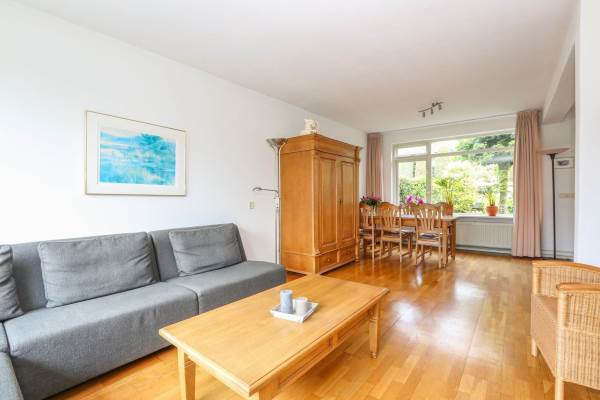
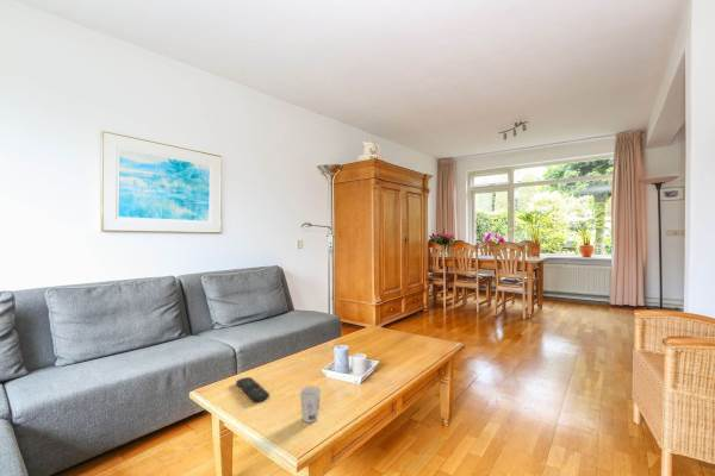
+ cup (310, 405)
+ remote control (251, 388)
